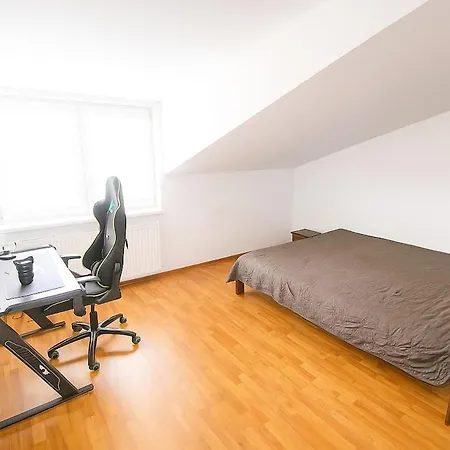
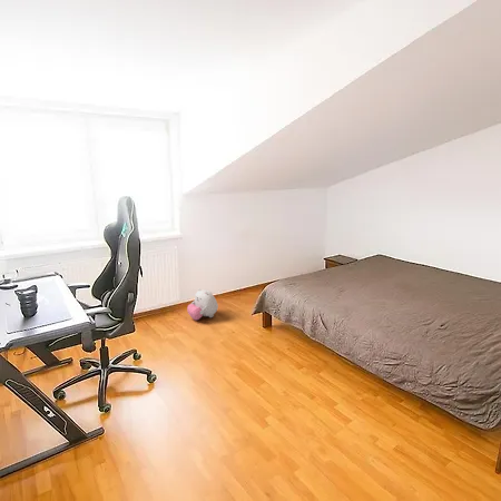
+ plush toy (203, 303)
